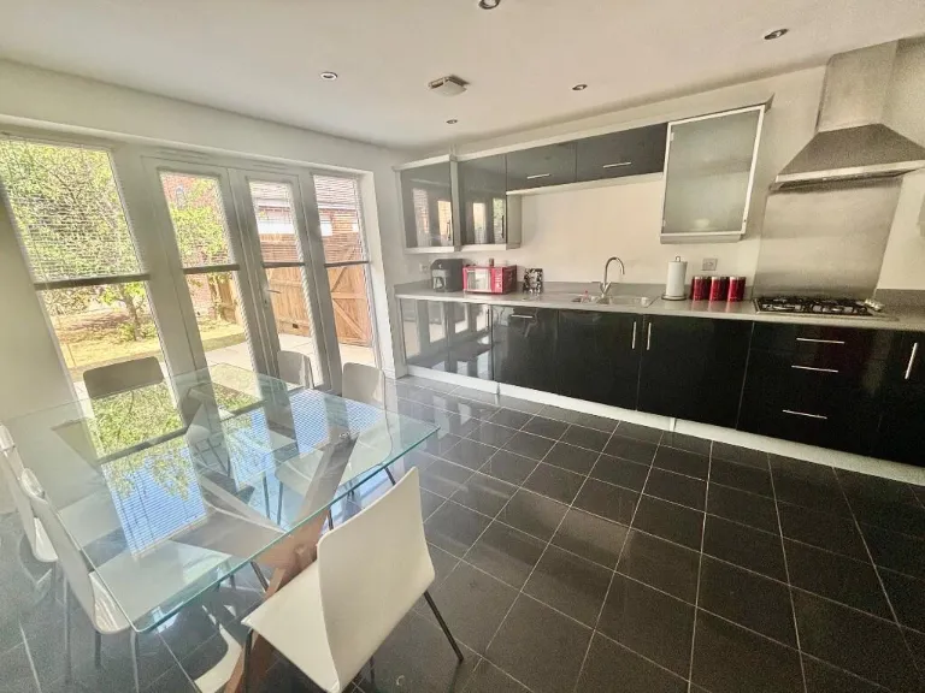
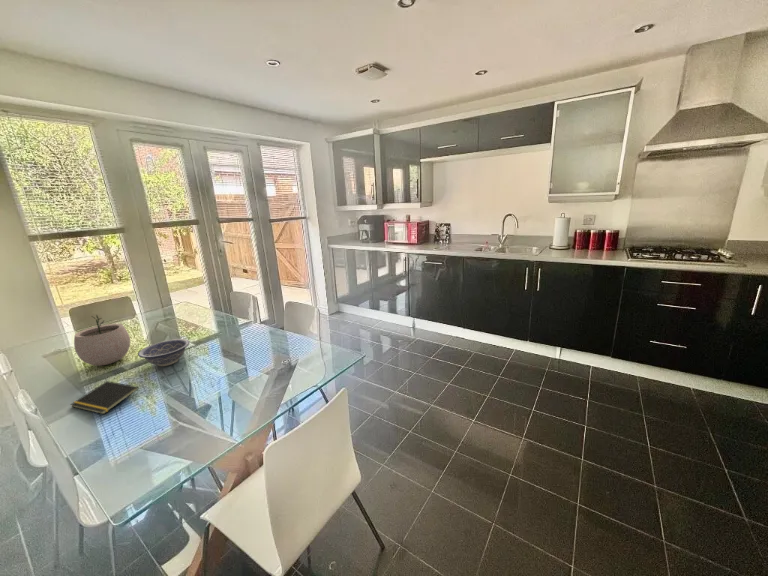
+ plant pot (102, 339)
+ notepad (105, 396)
+ decorative bowl (166, 354)
